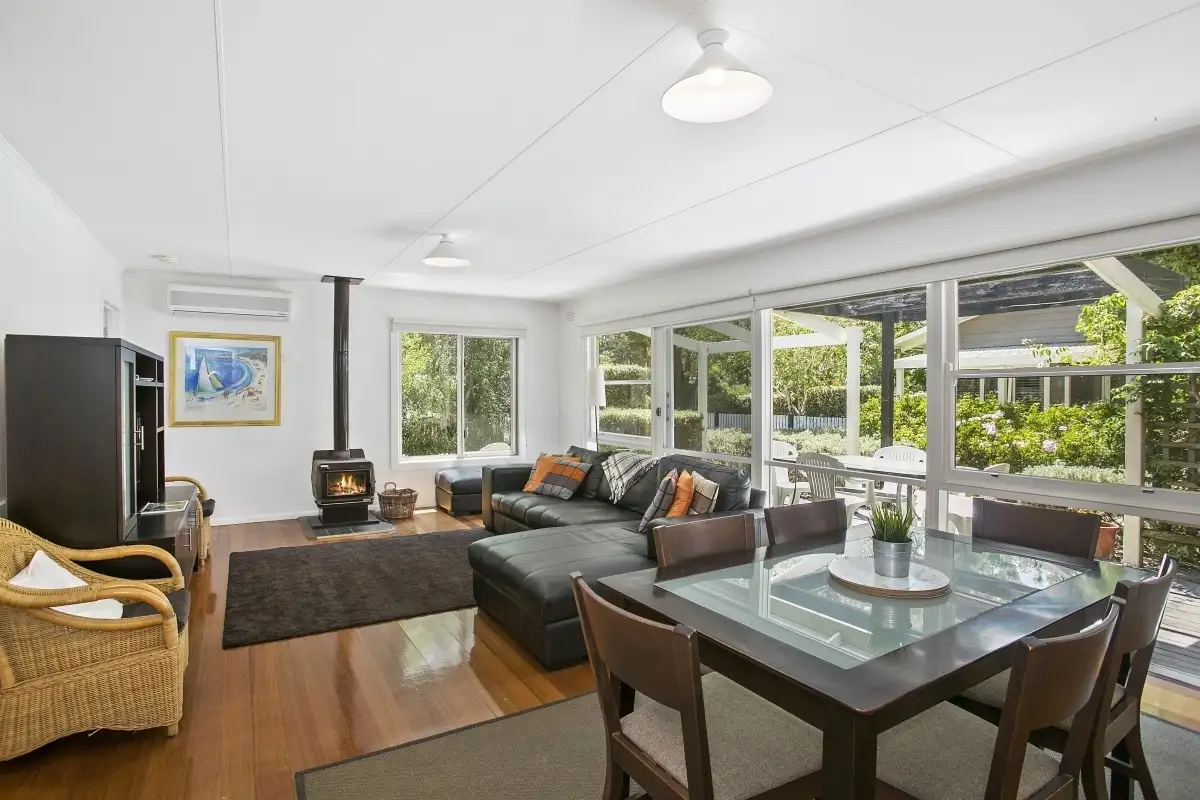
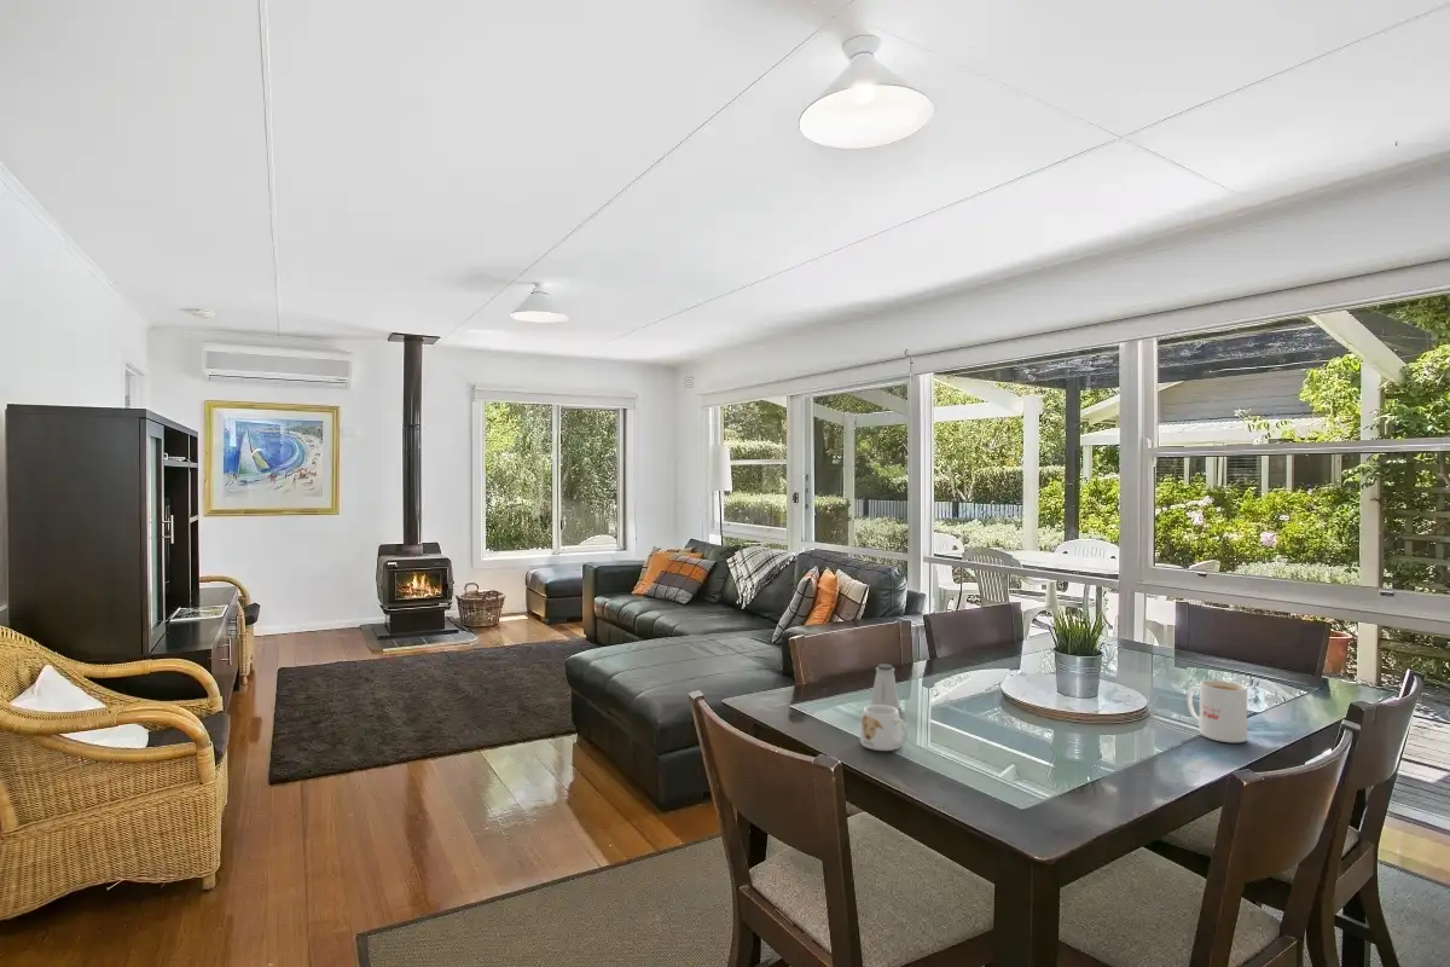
+ mug (886, 729)
+ saltshaker (884, 685)
+ mug (1214, 708)
